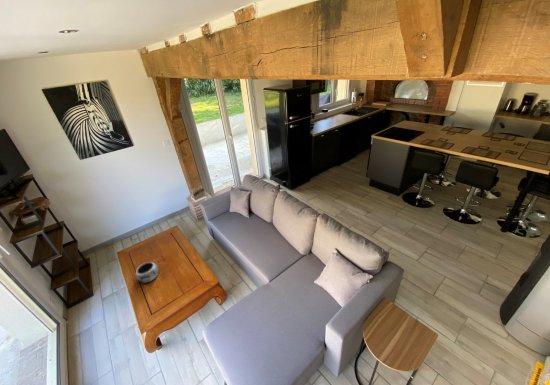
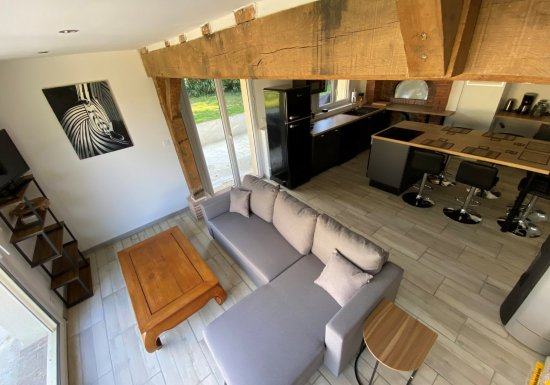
- decorative bowl (147, 272)
